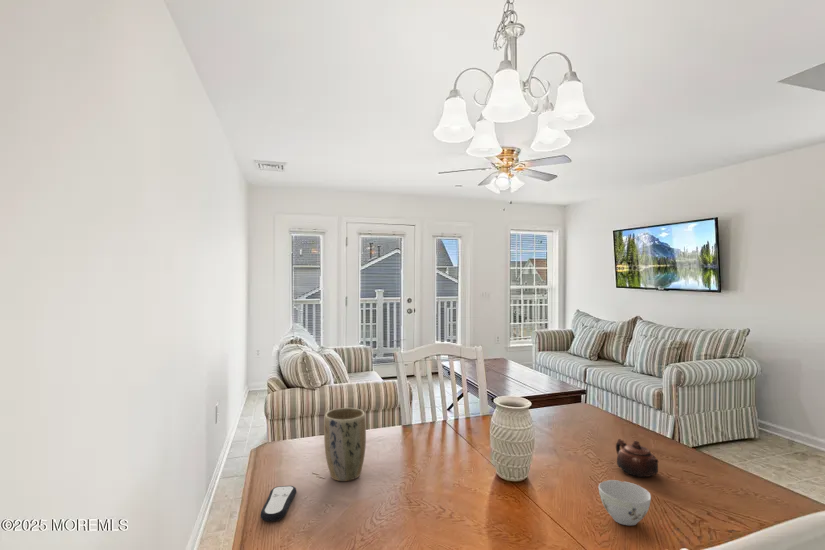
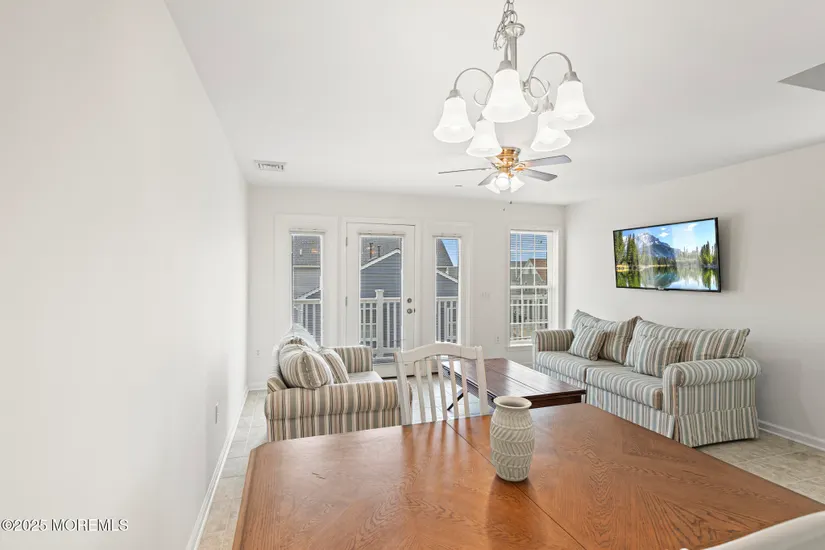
- plant pot (345, 443)
- teacup (622, 502)
- remote control (278, 502)
- teapot (636, 455)
